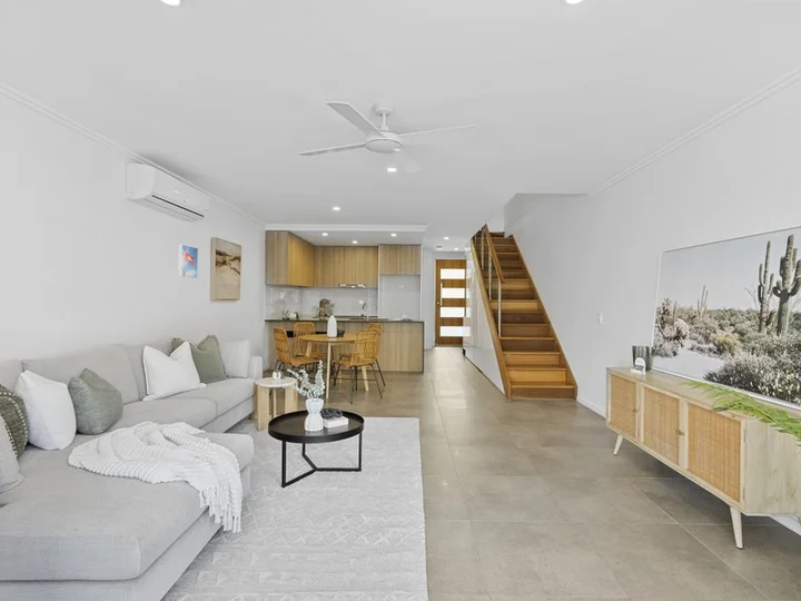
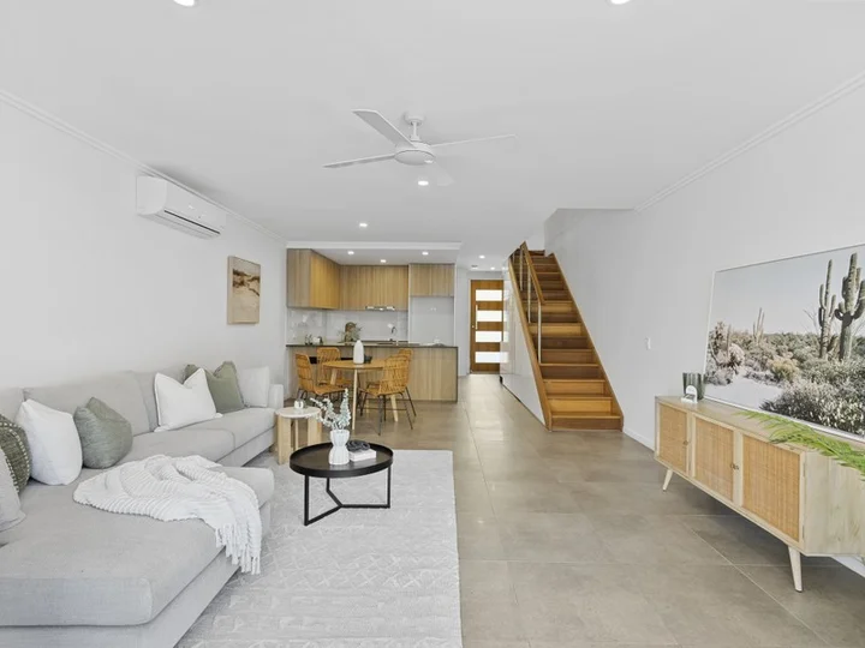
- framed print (188, 262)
